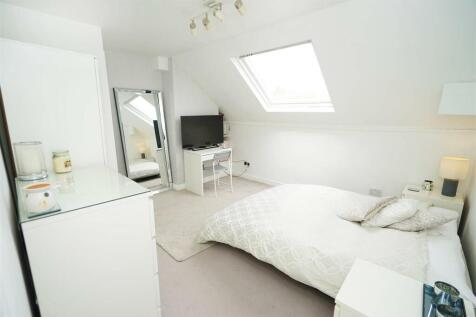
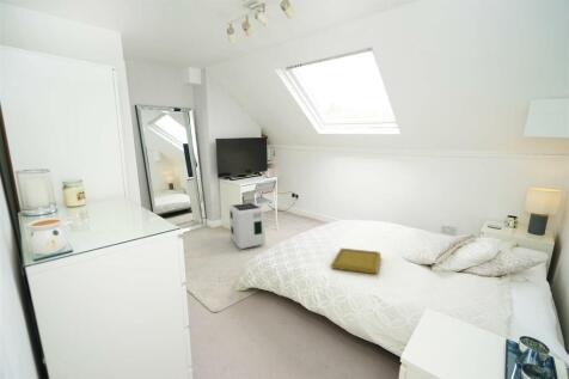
+ serving tray (356, 259)
+ air purifier (246, 225)
